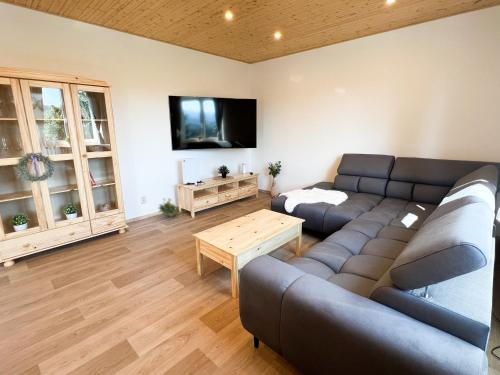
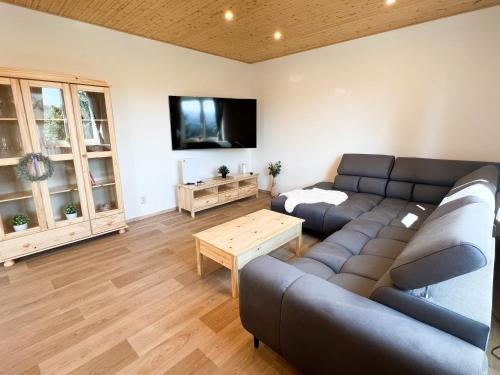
- flowering plant (166, 208)
